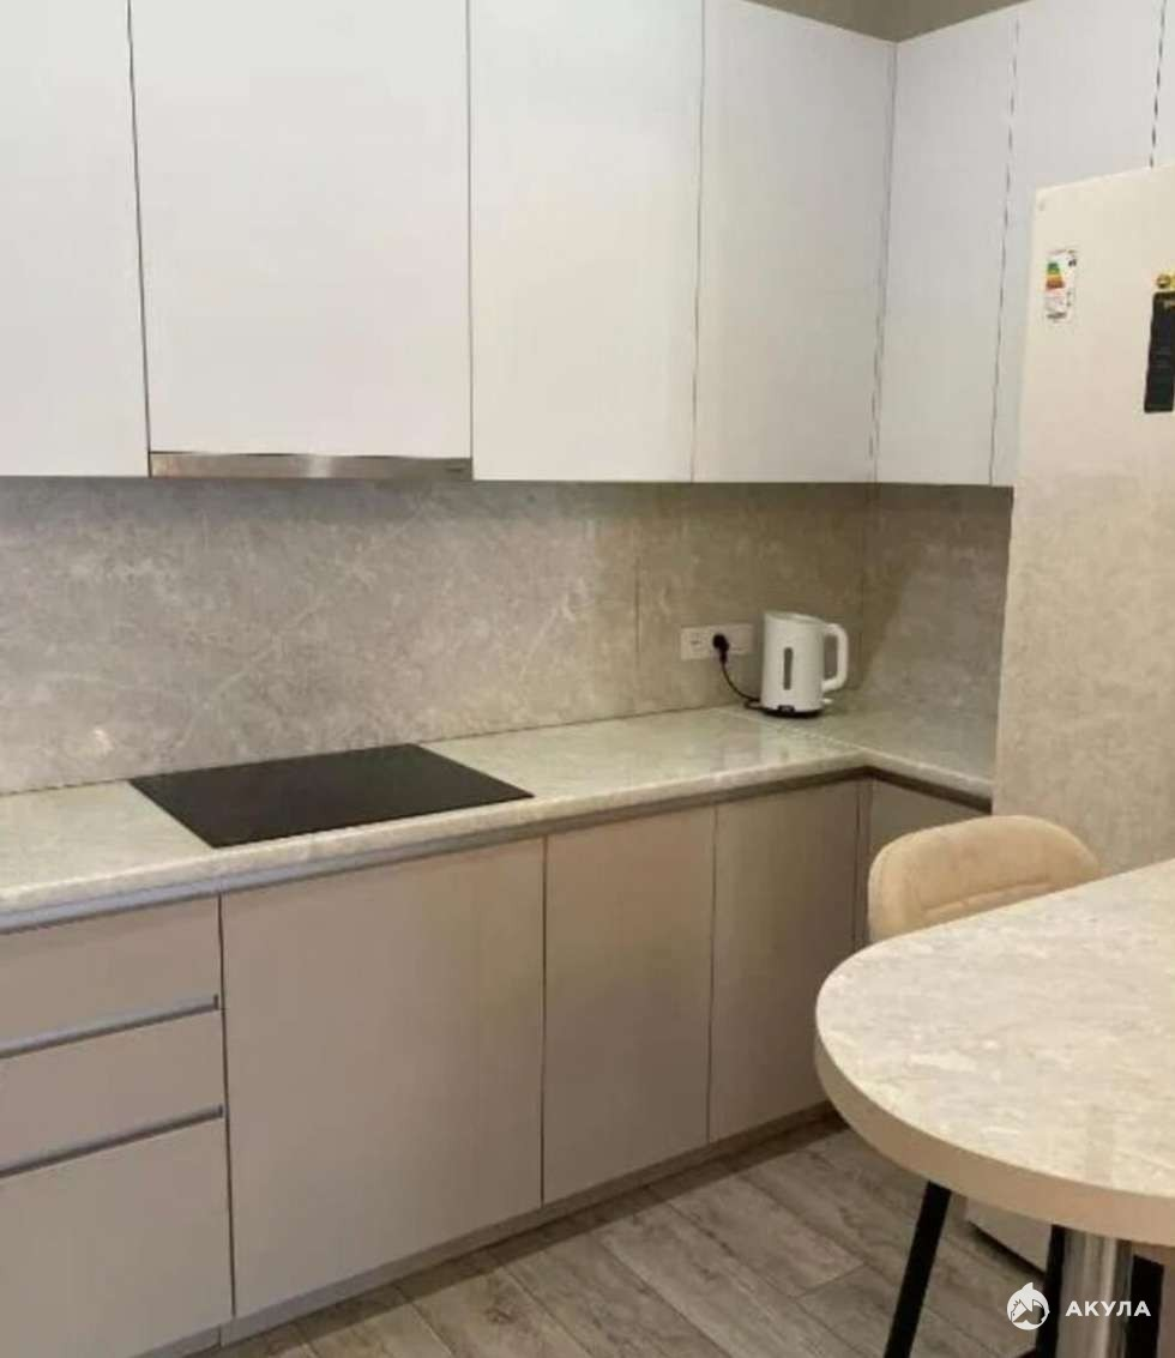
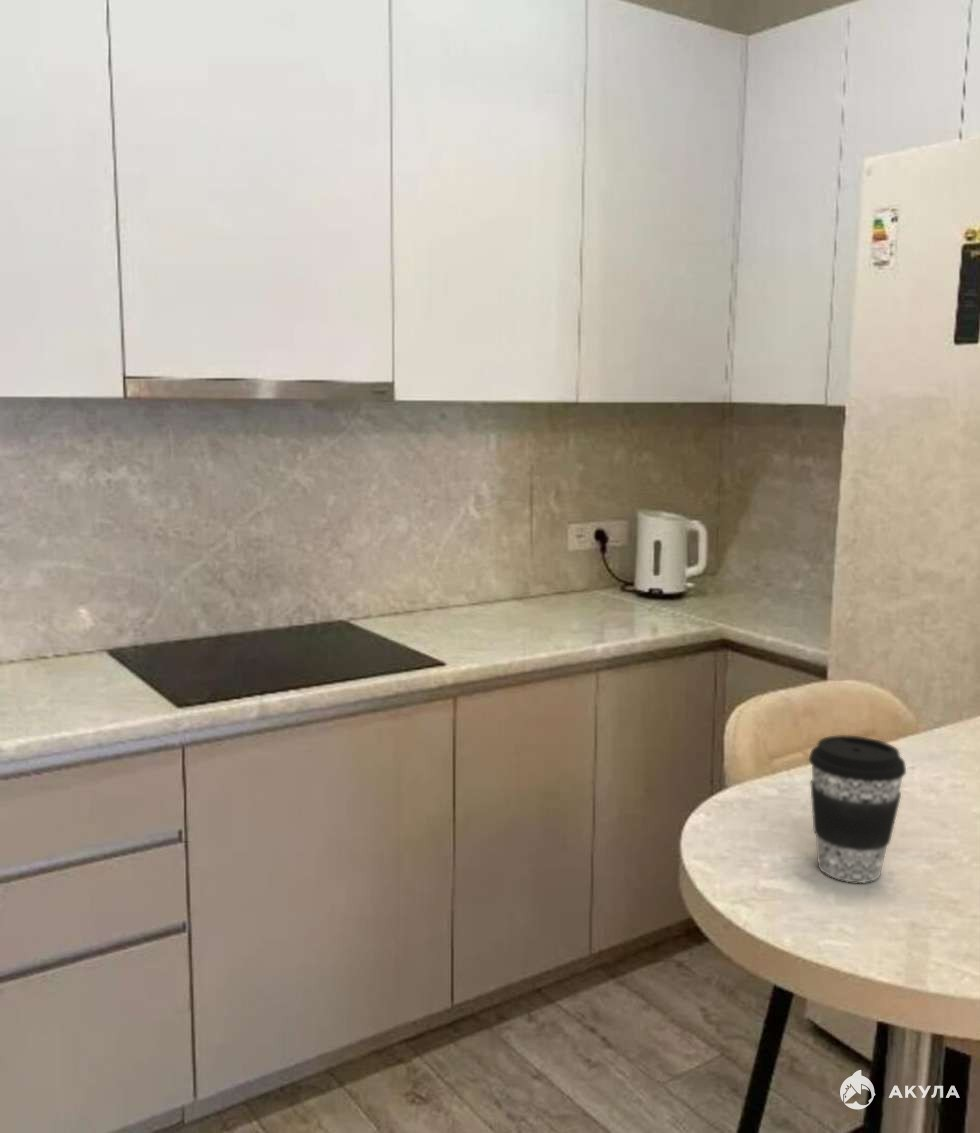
+ coffee cup (853, 809)
